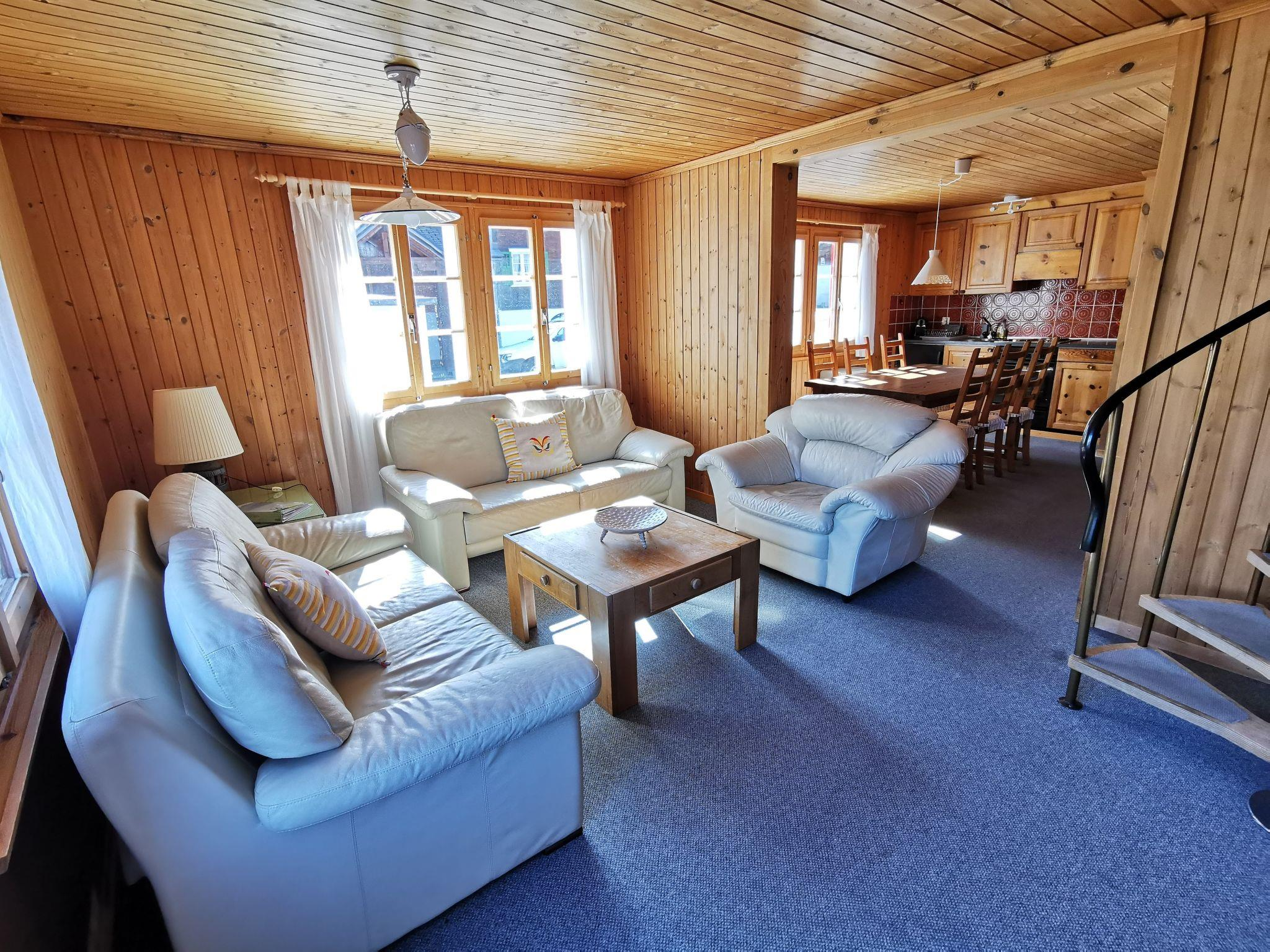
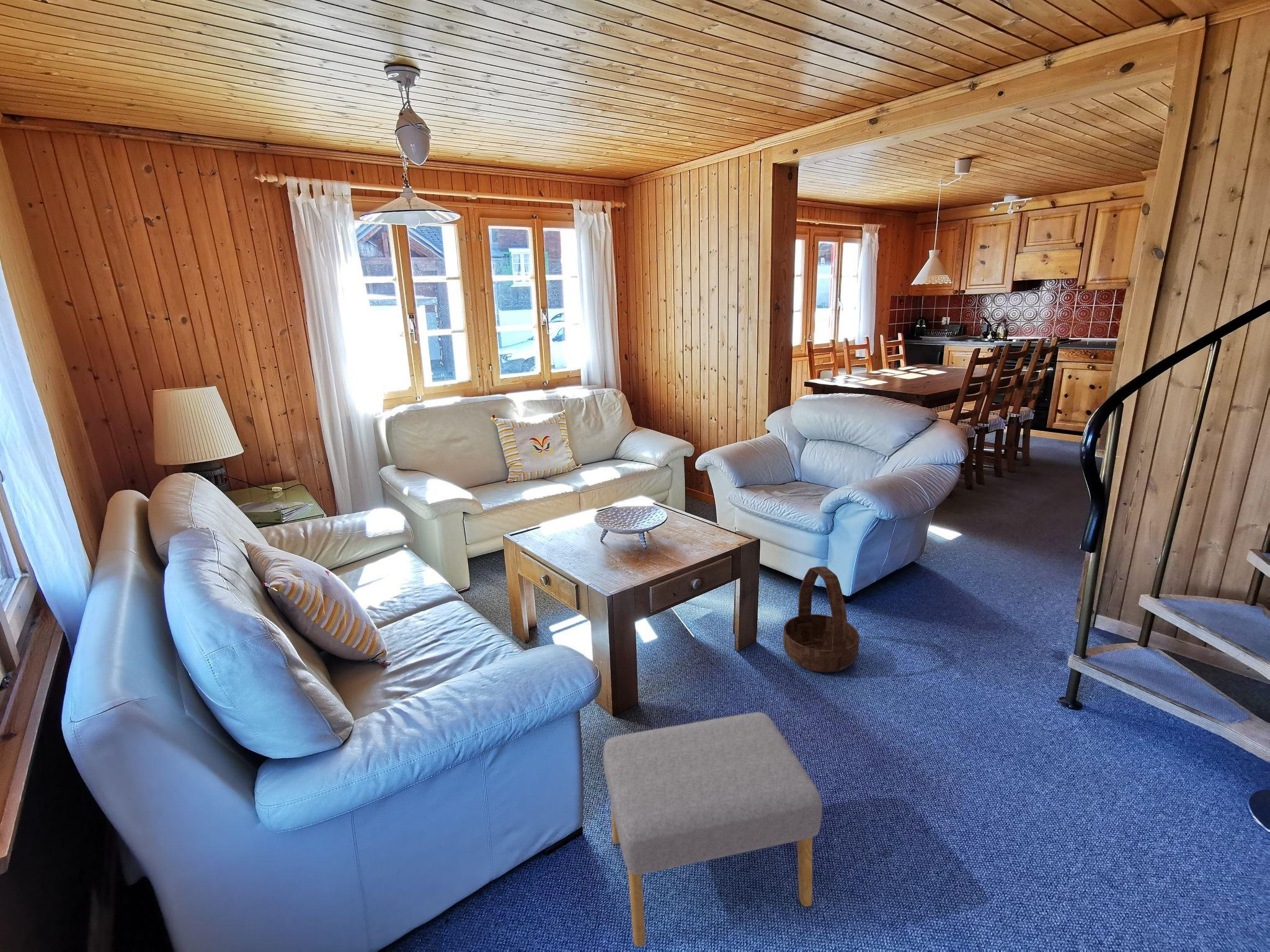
+ basket (822, 615)
+ footstool (706, 816)
